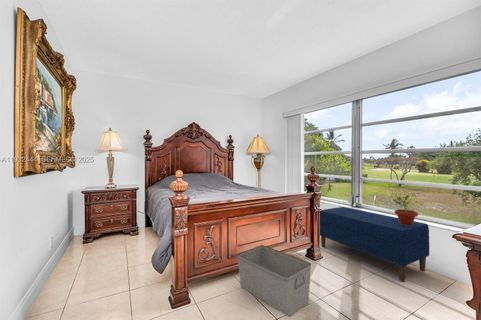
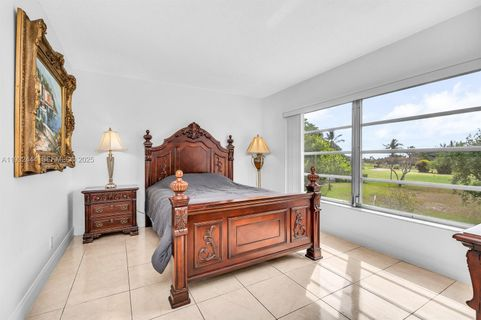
- bench (366, 236)
- storage bin (272, 276)
- potted plant (405, 209)
